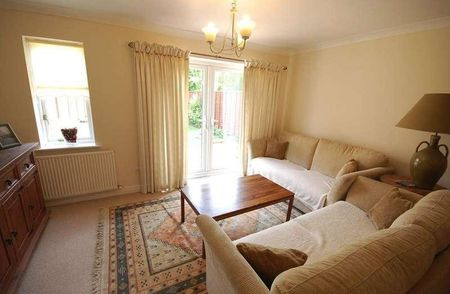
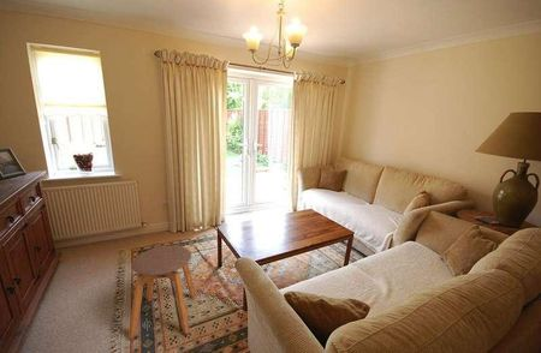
+ stool (164, 277)
